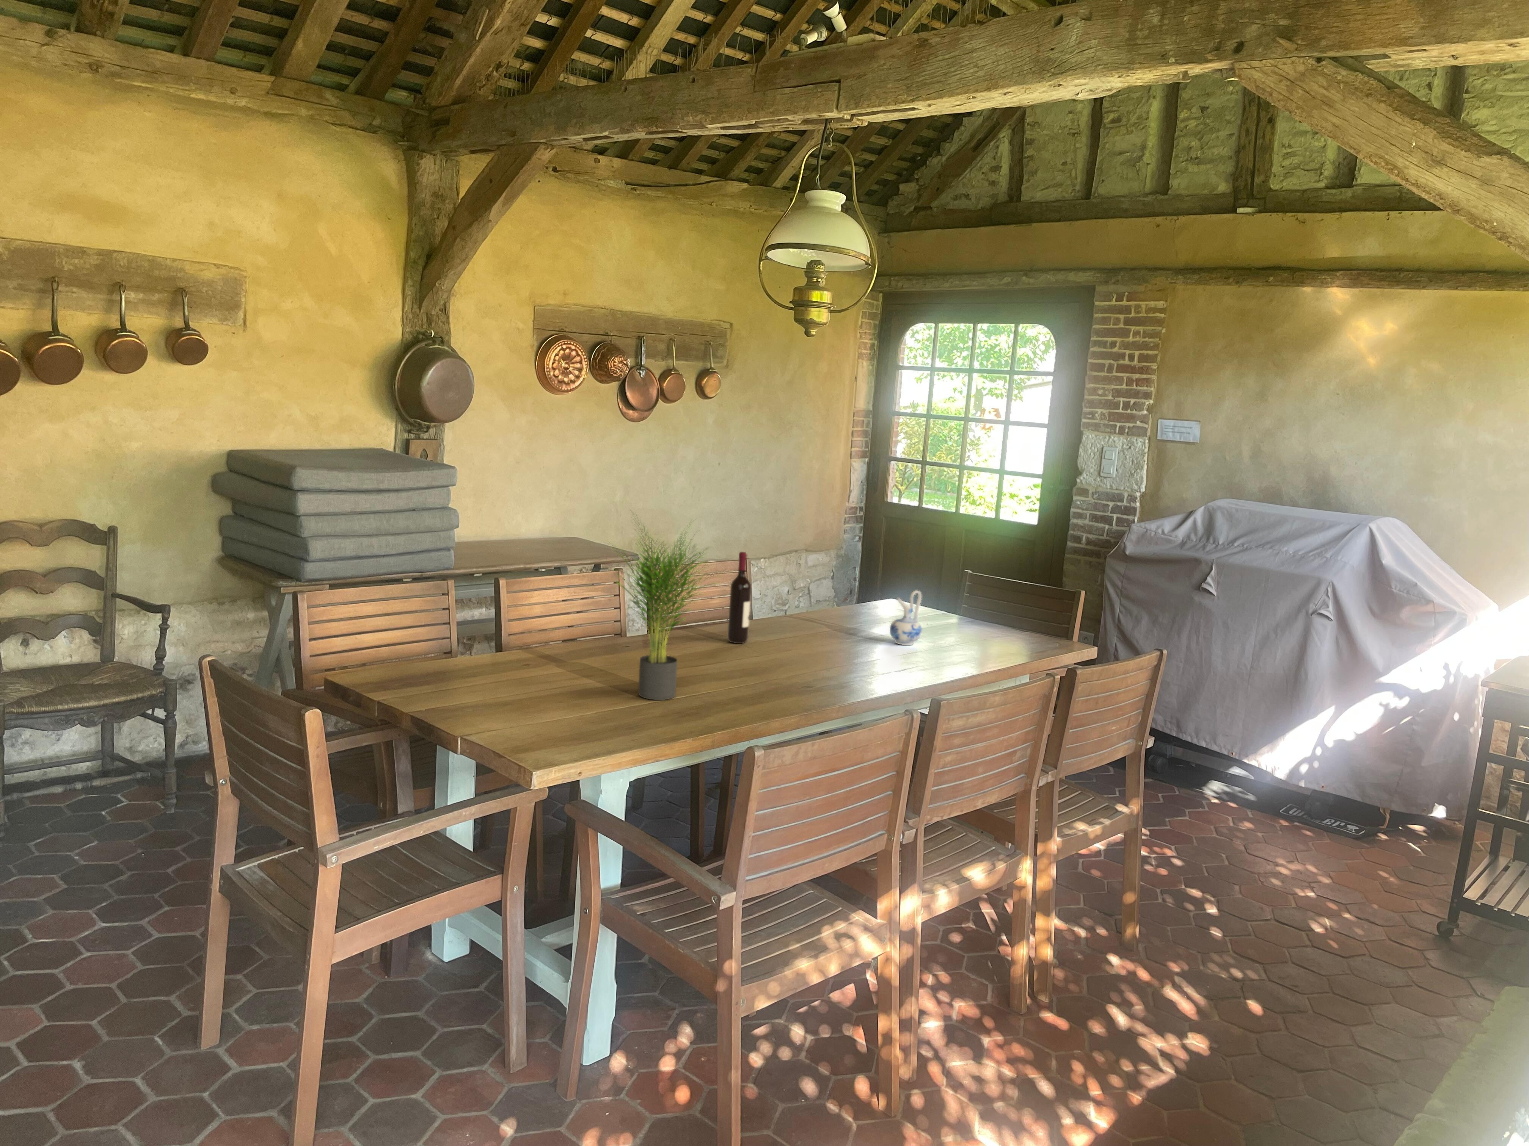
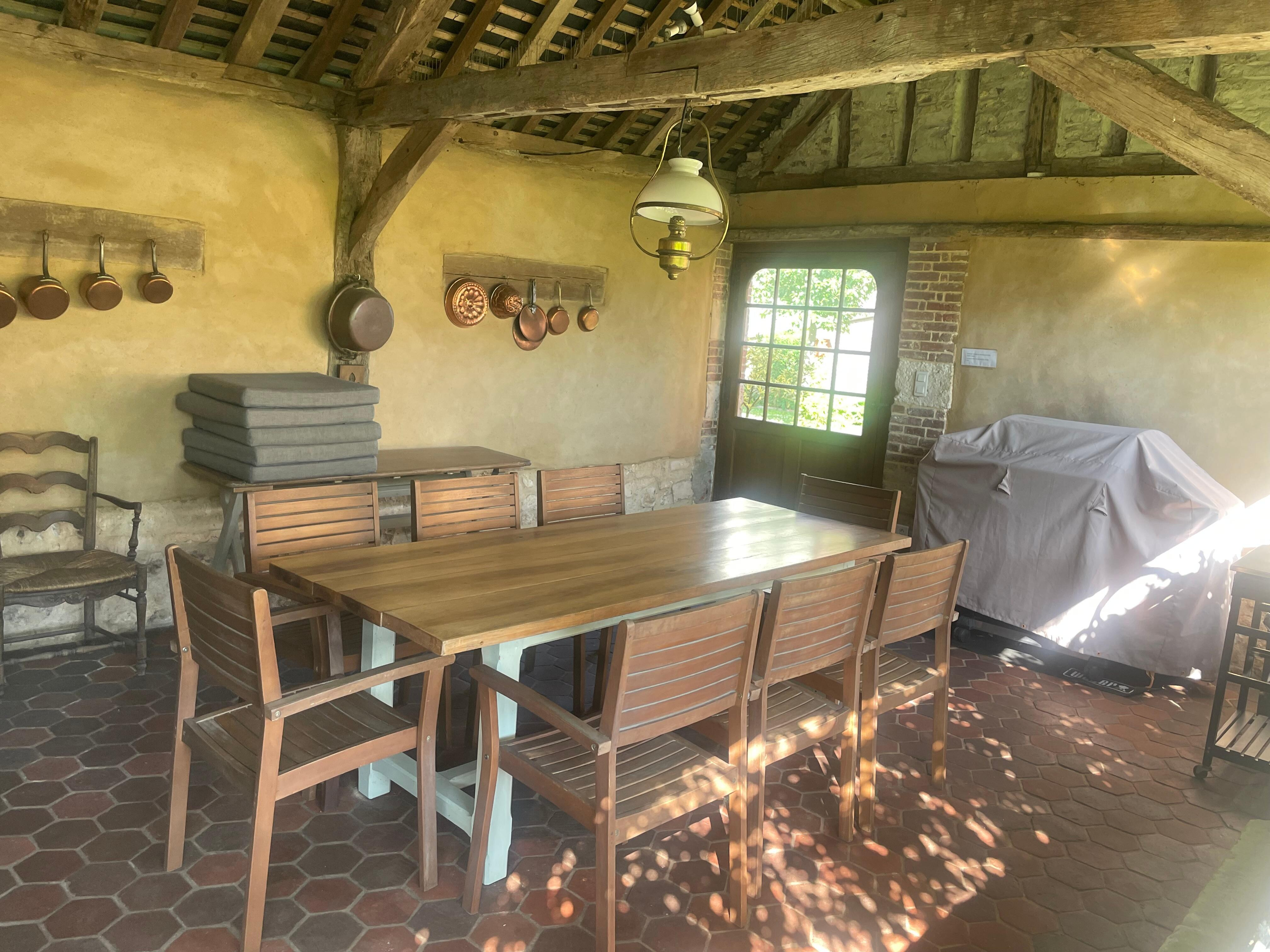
- potted plant (669, 602)
- wine bottle (740, 597)
- ceramic pitcher (907, 618)
